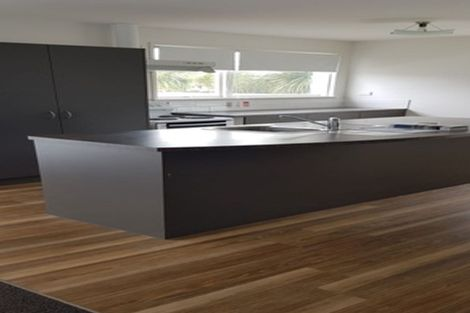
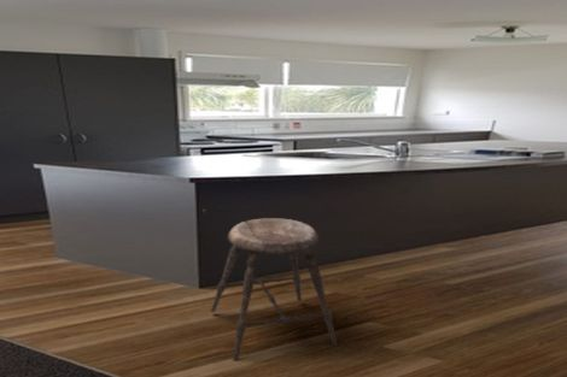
+ stool (271, 279)
